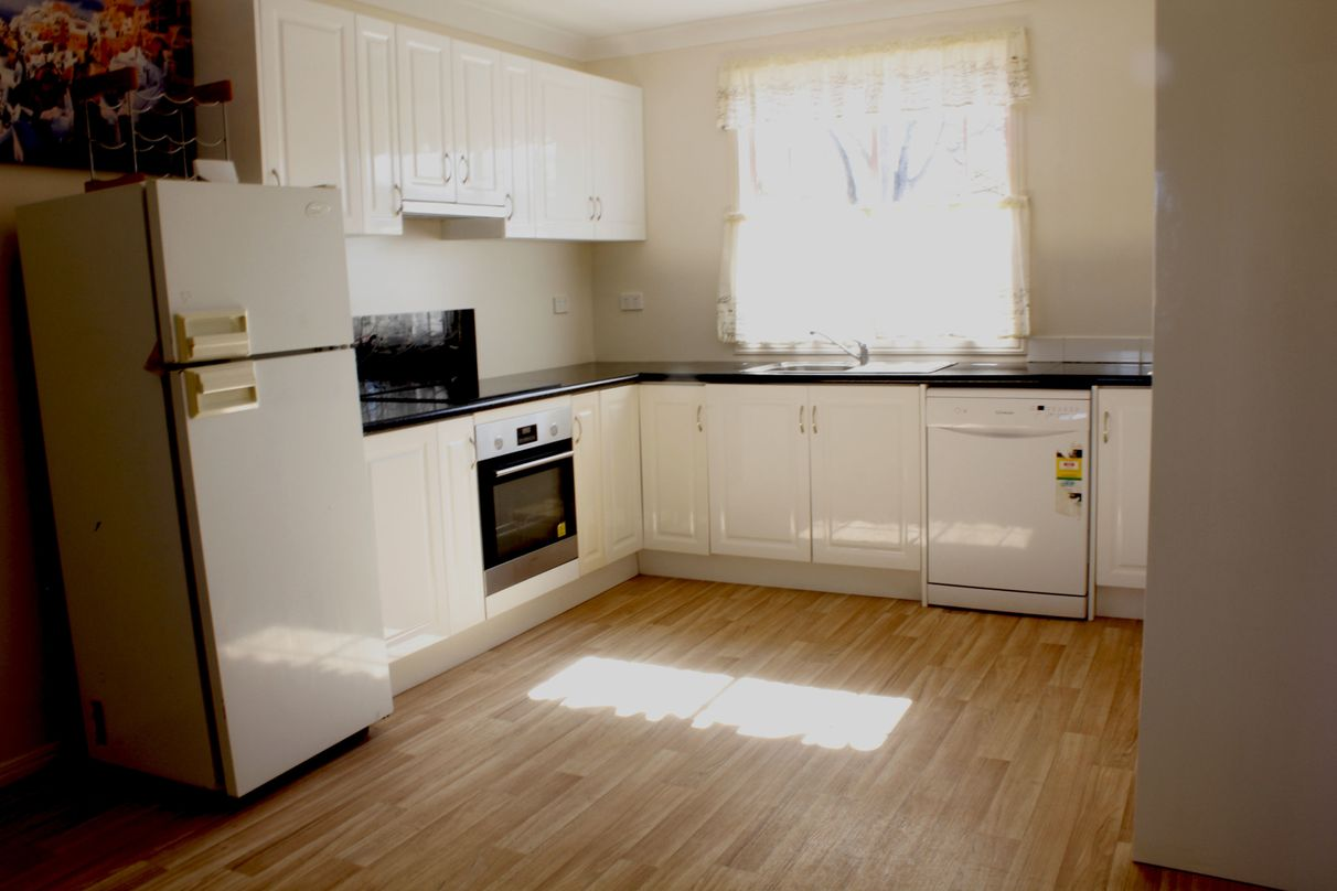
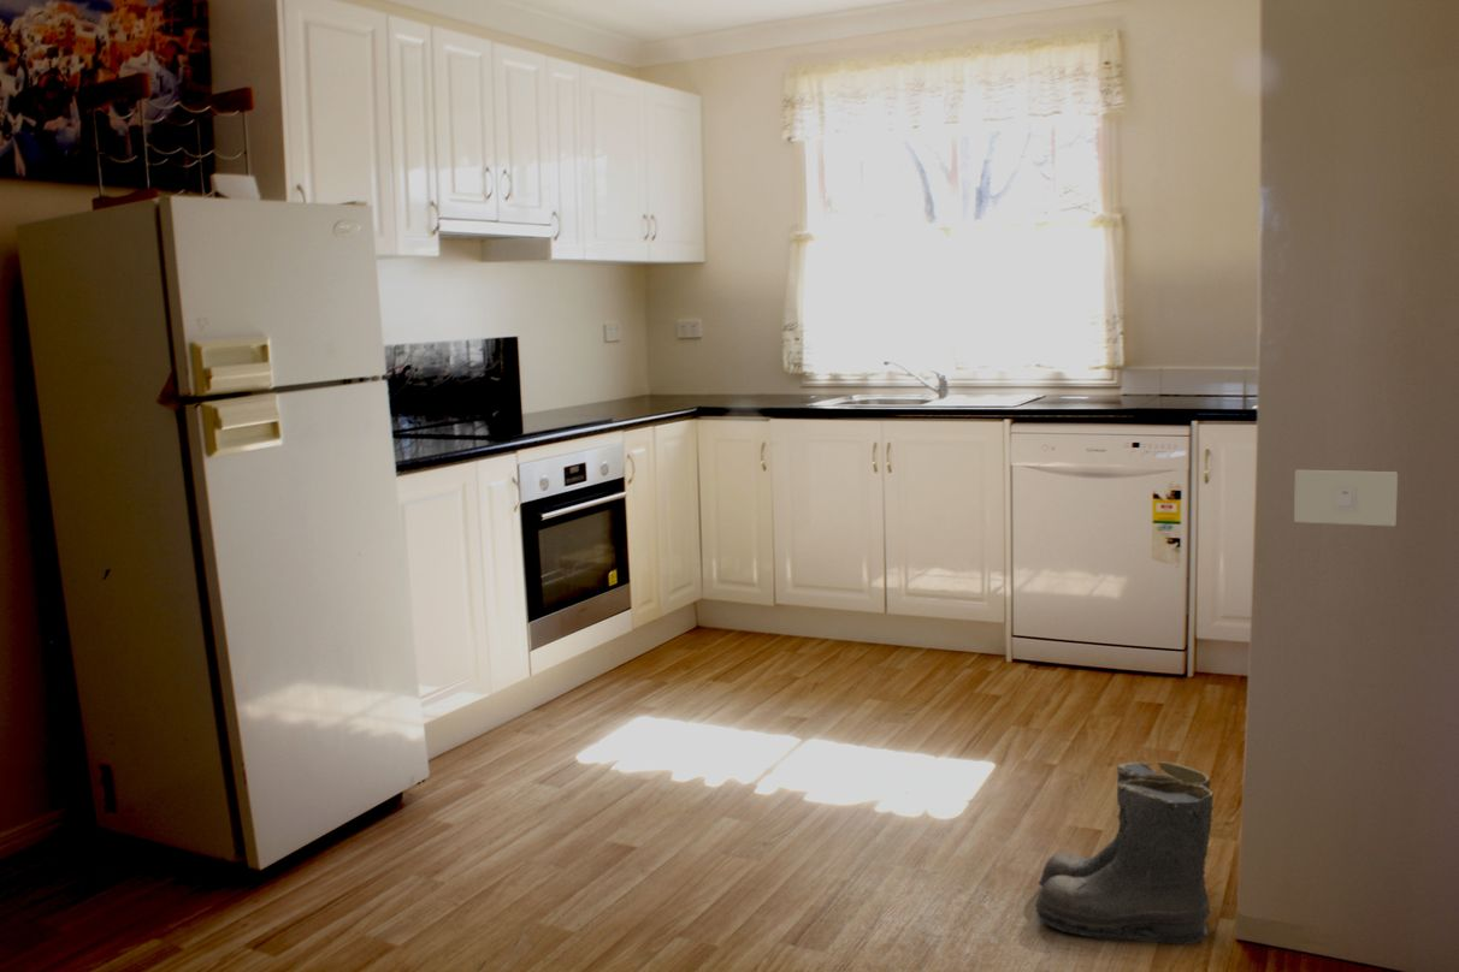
+ boots (1120, 843)
+ light switch (1345, 497)
